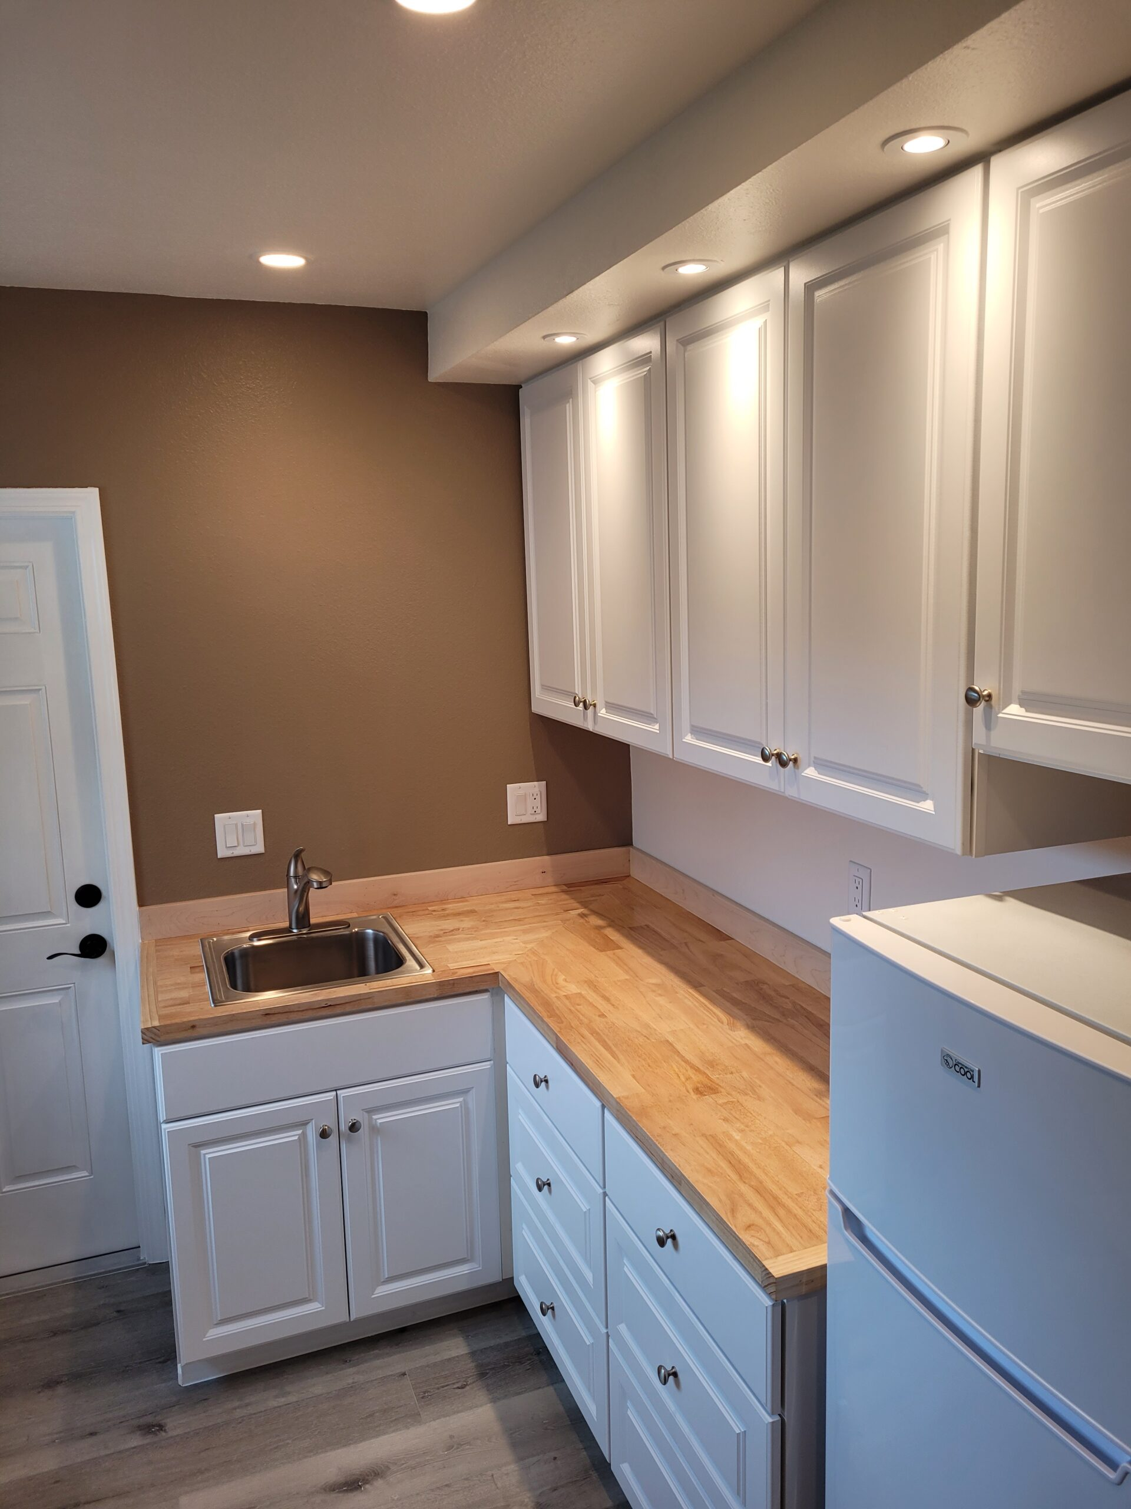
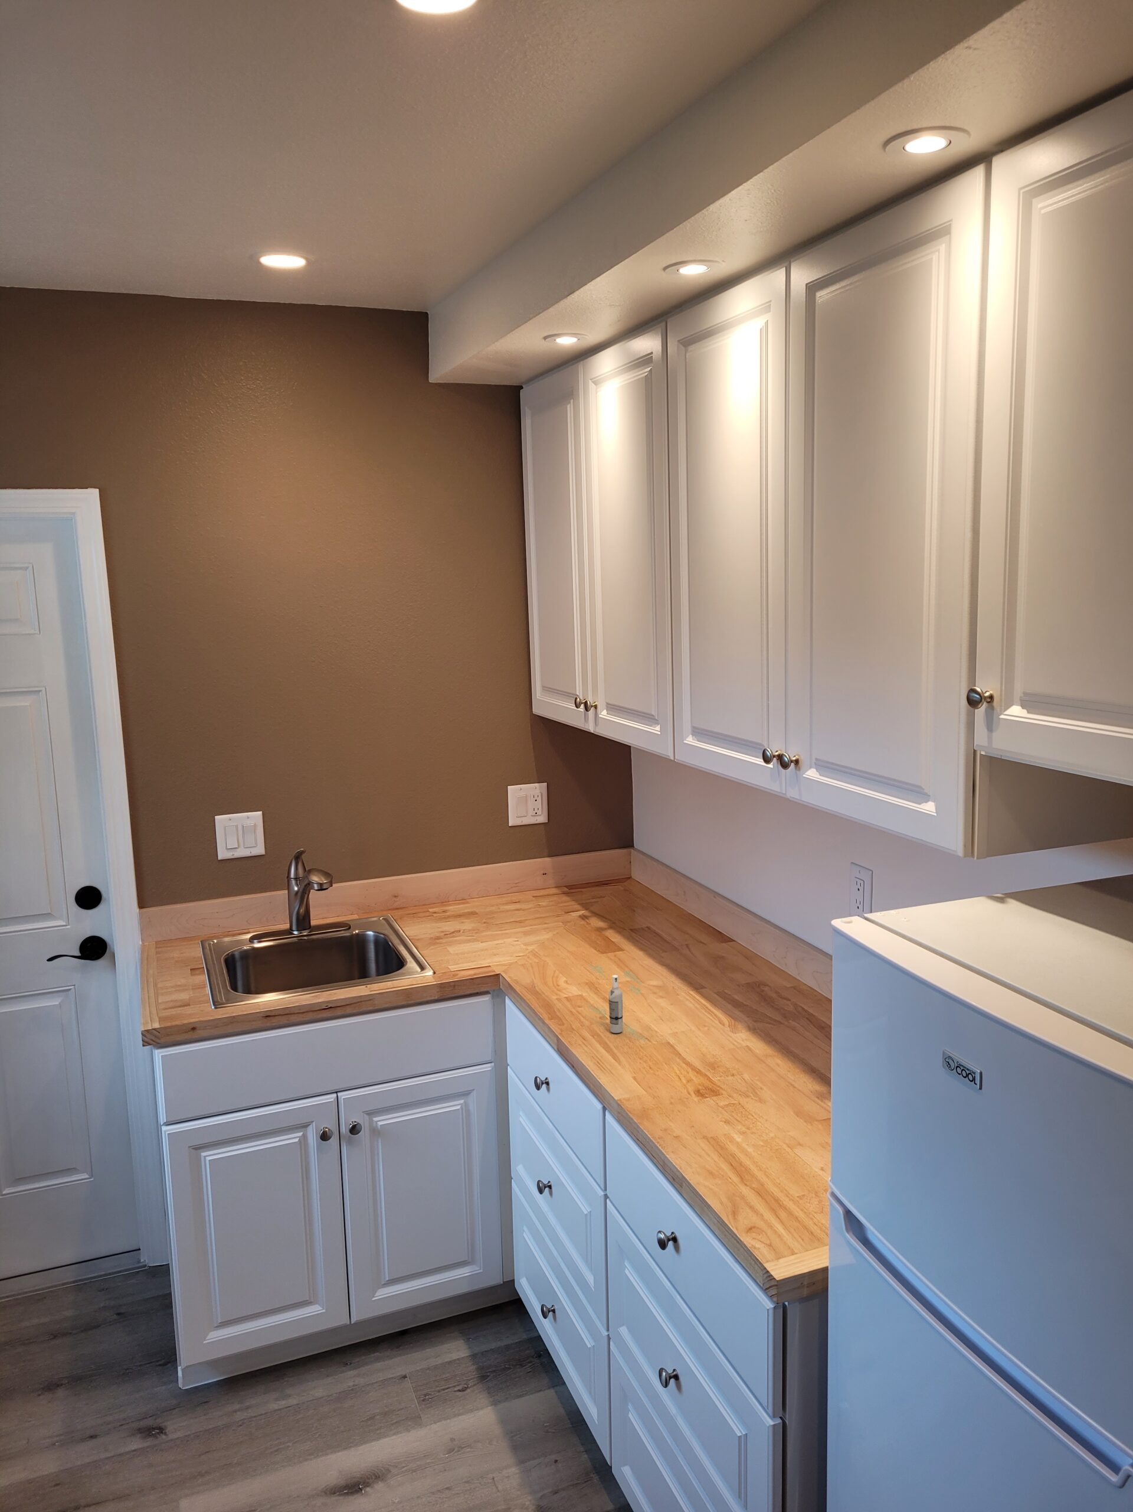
+ bottle (615, 998)
